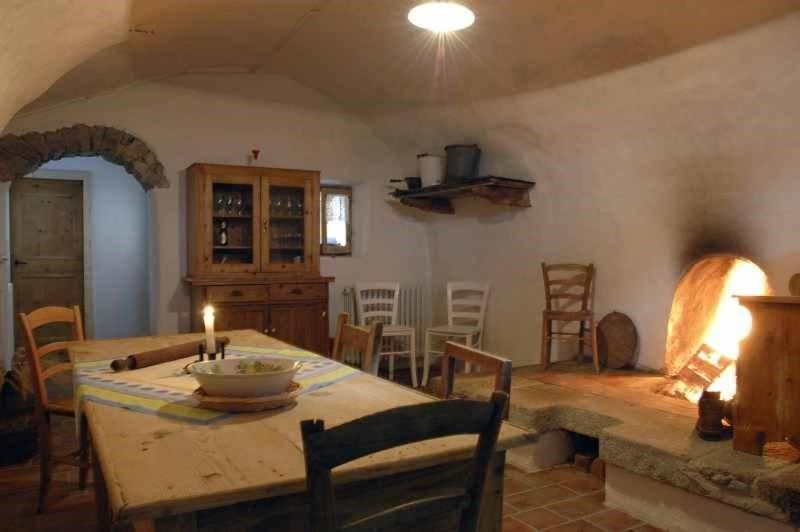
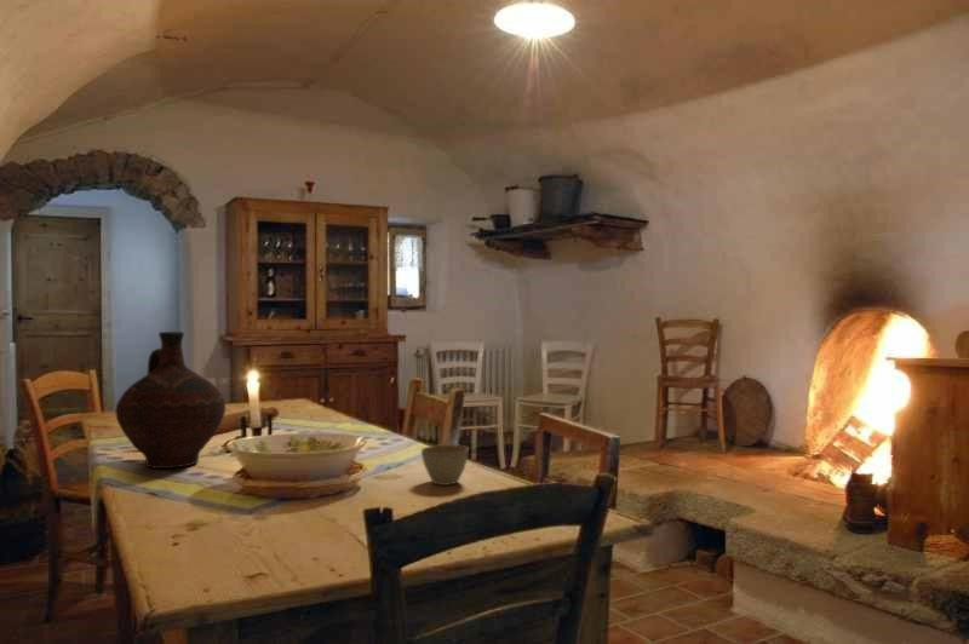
+ ceramic jug (172, 397)
+ flower pot (445, 465)
